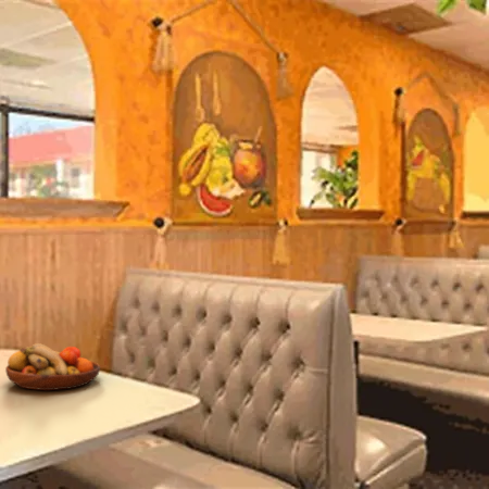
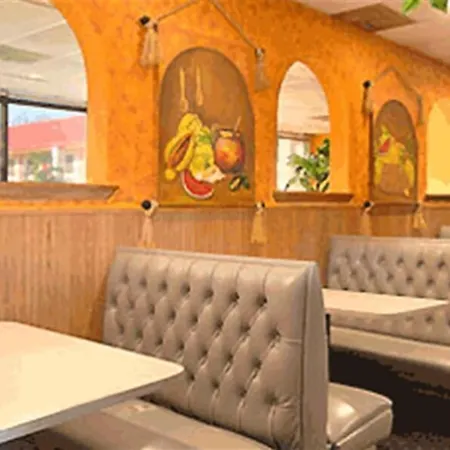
- fruit bowl (53, 362)
